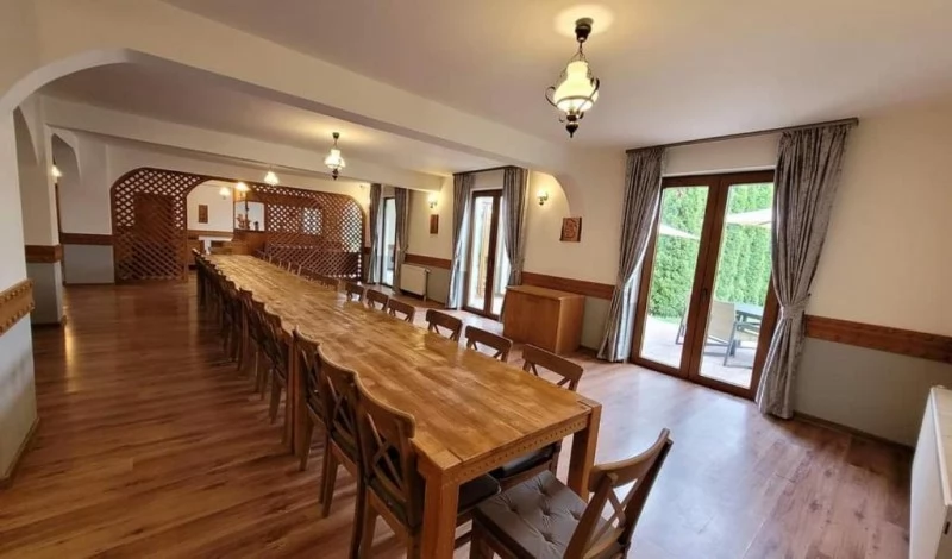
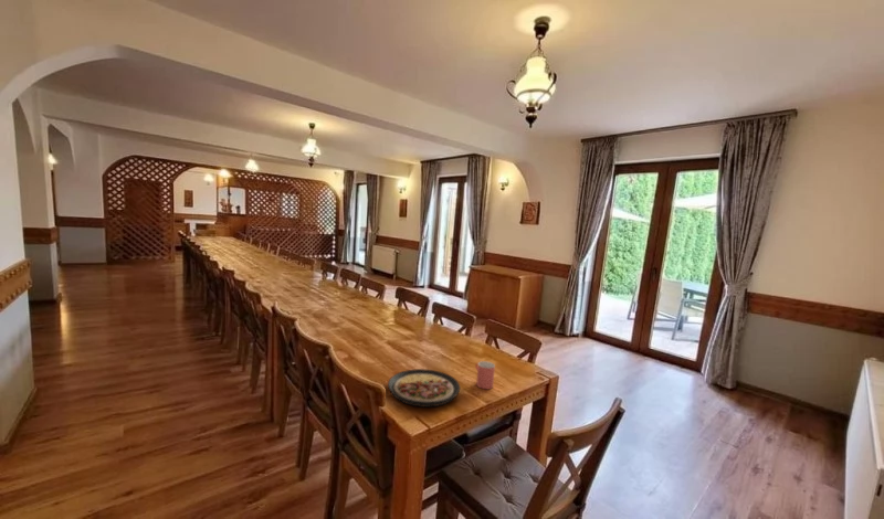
+ plate (423, 385)
+ cup (483, 373)
